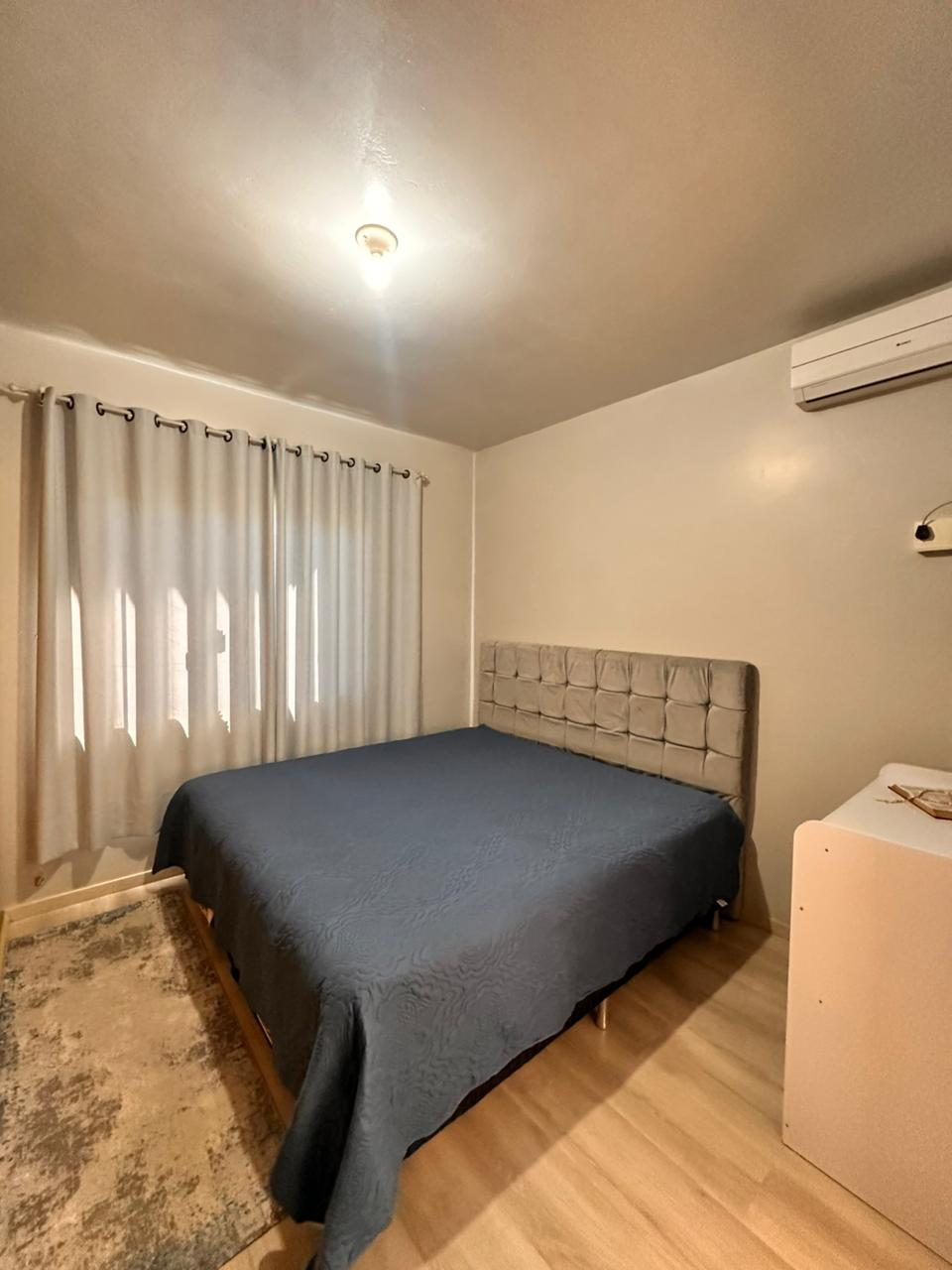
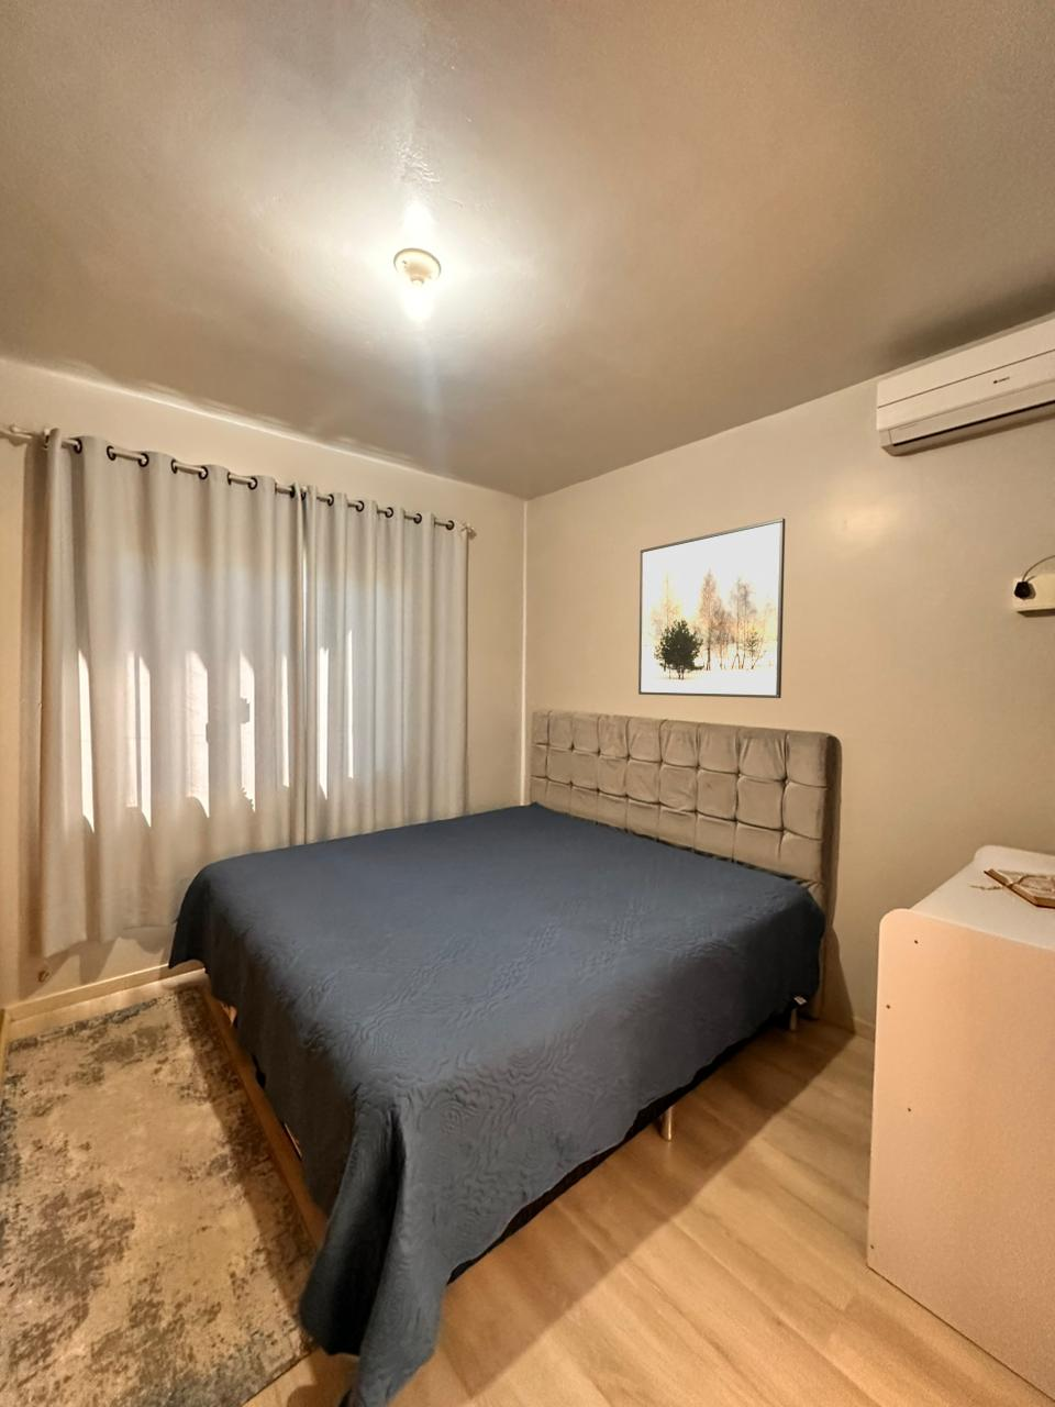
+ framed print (704, 616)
